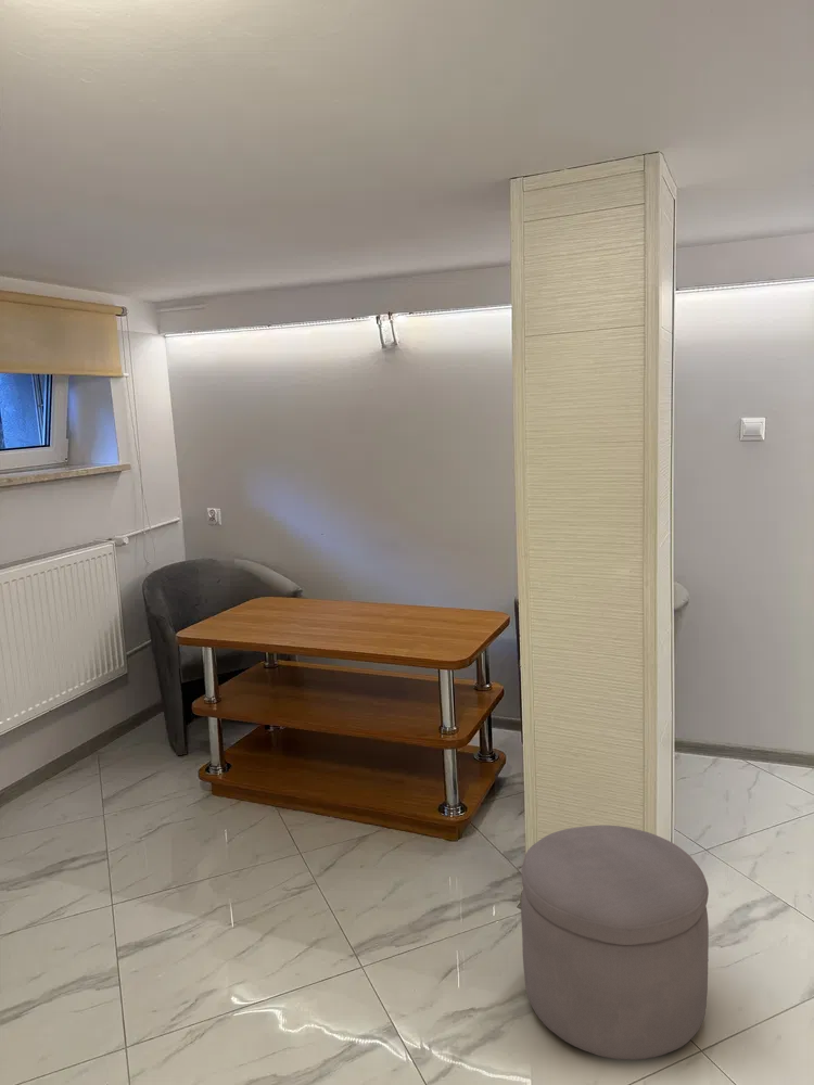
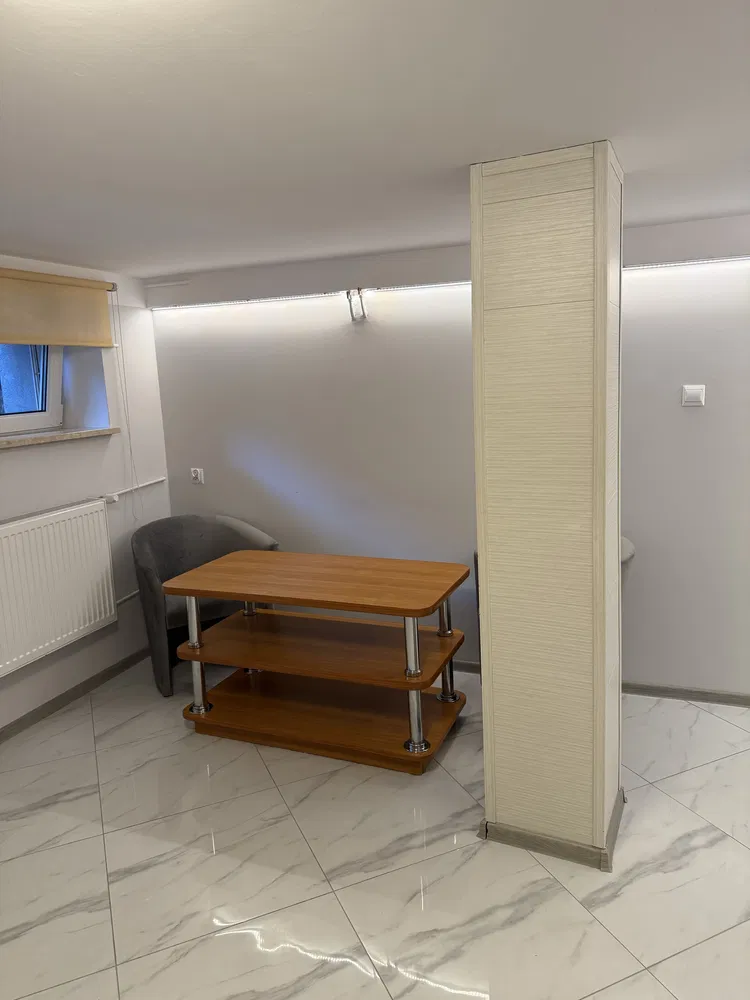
- ottoman (612, 929)
